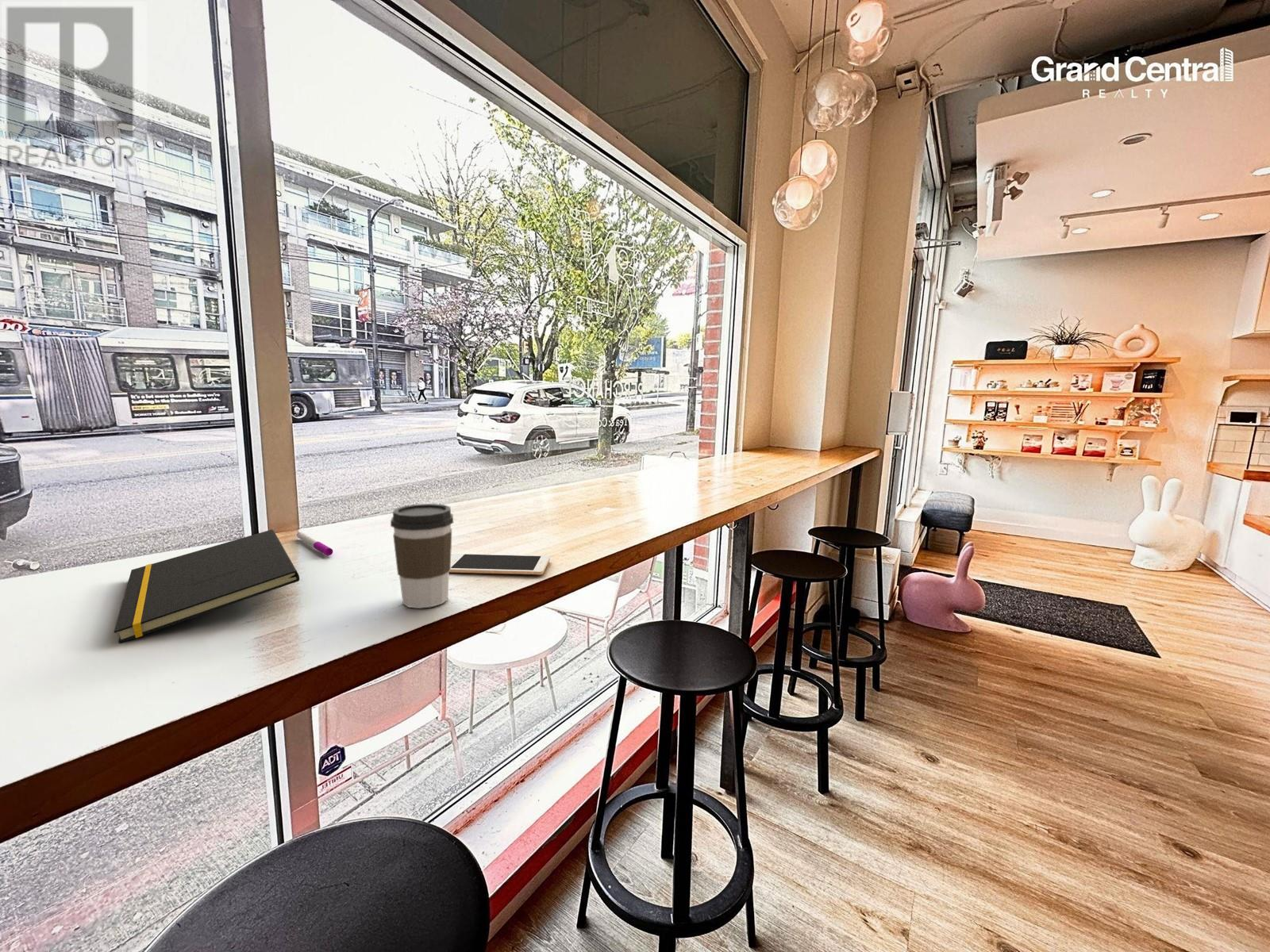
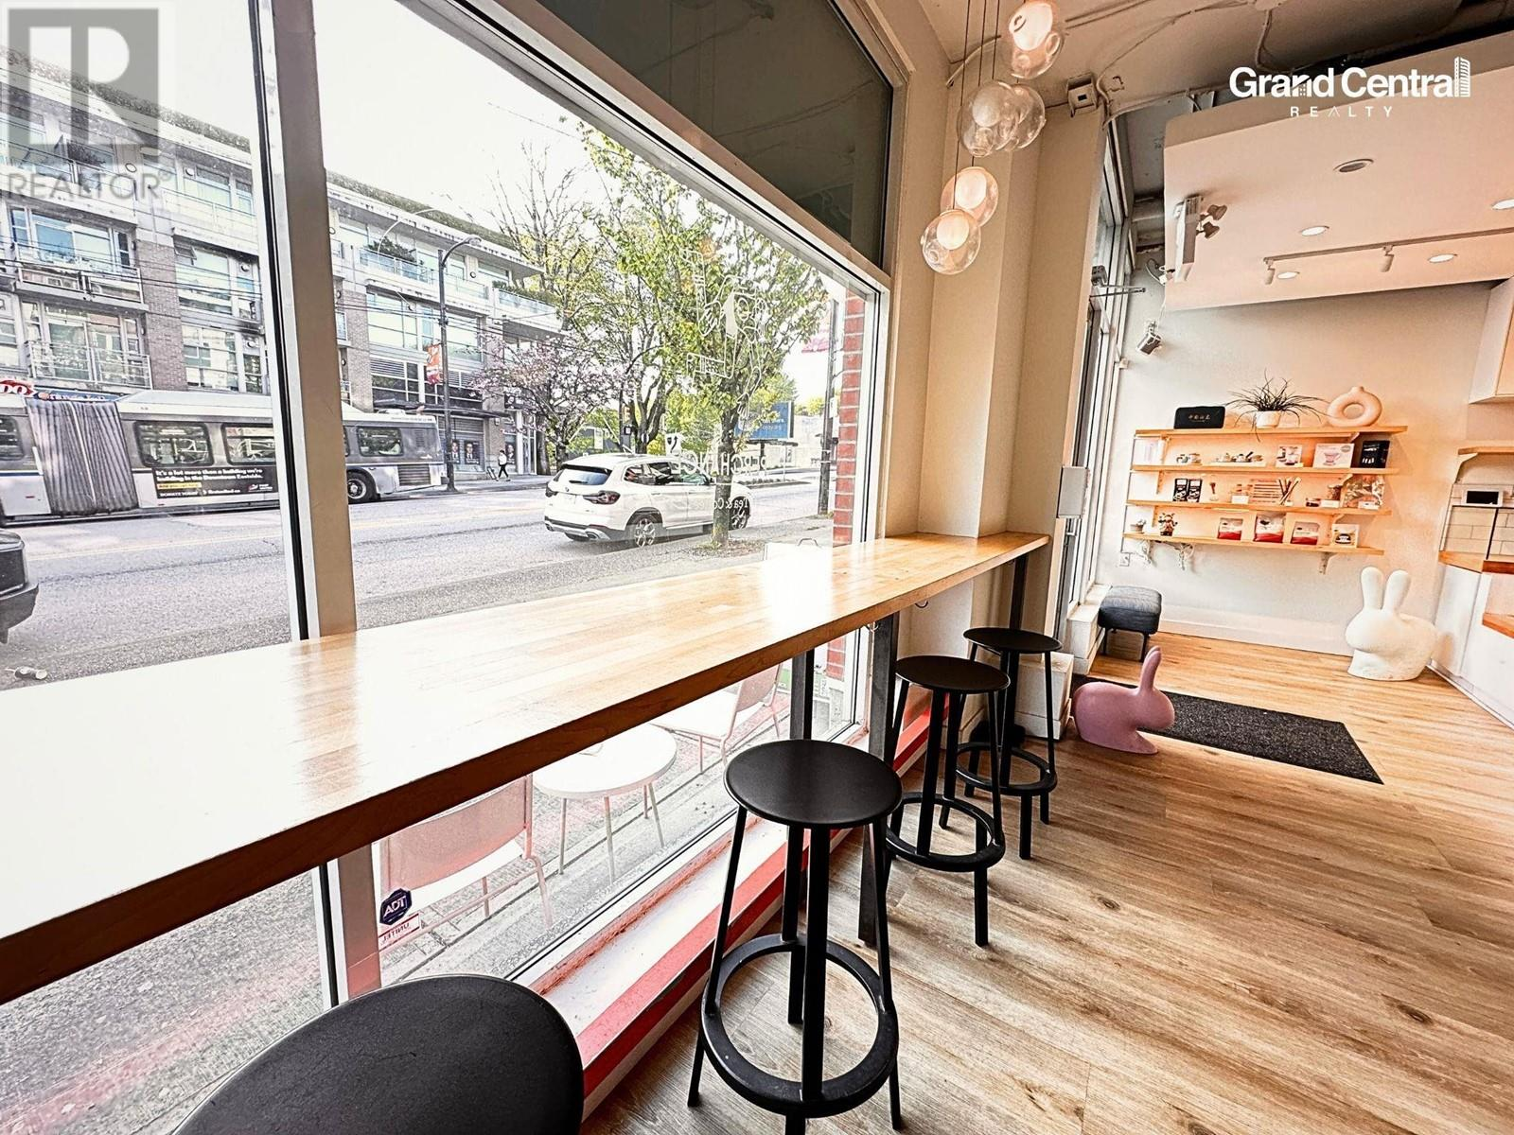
- notepad (210, 574)
- pen (314, 543)
- cell phone (495, 563)
- coffee cup (424, 555)
